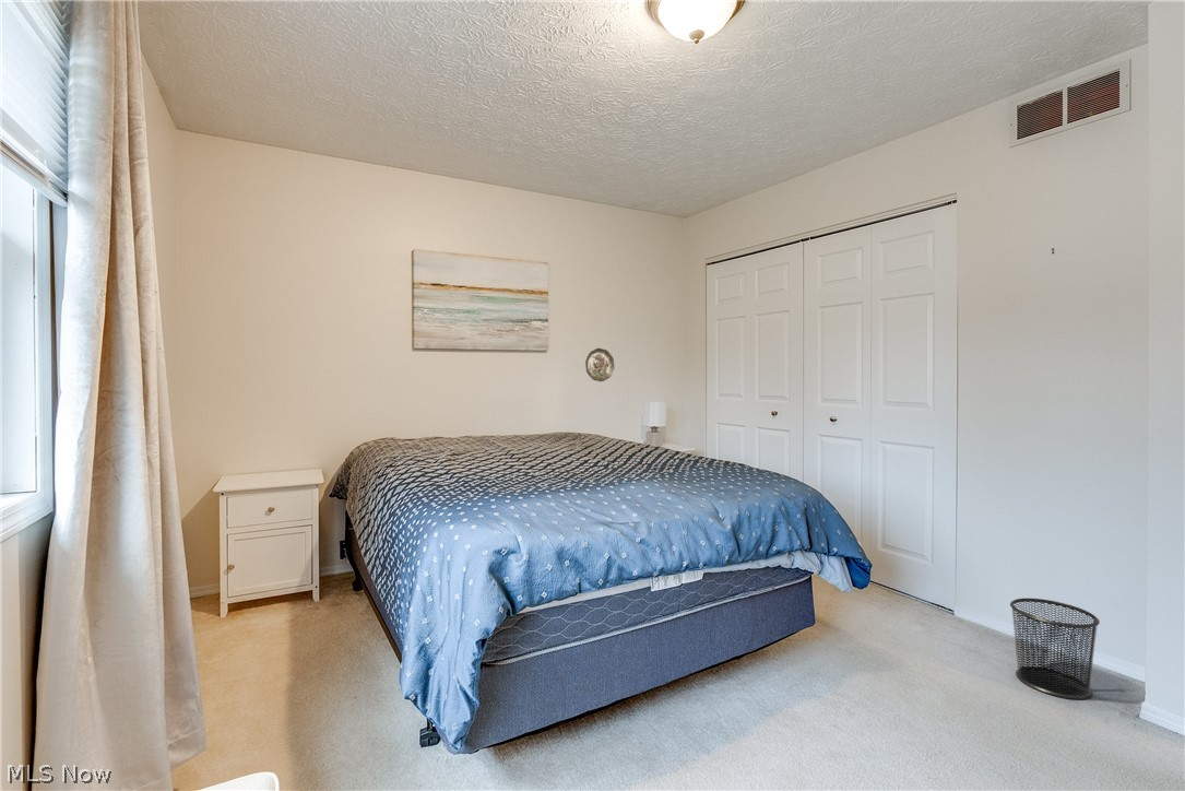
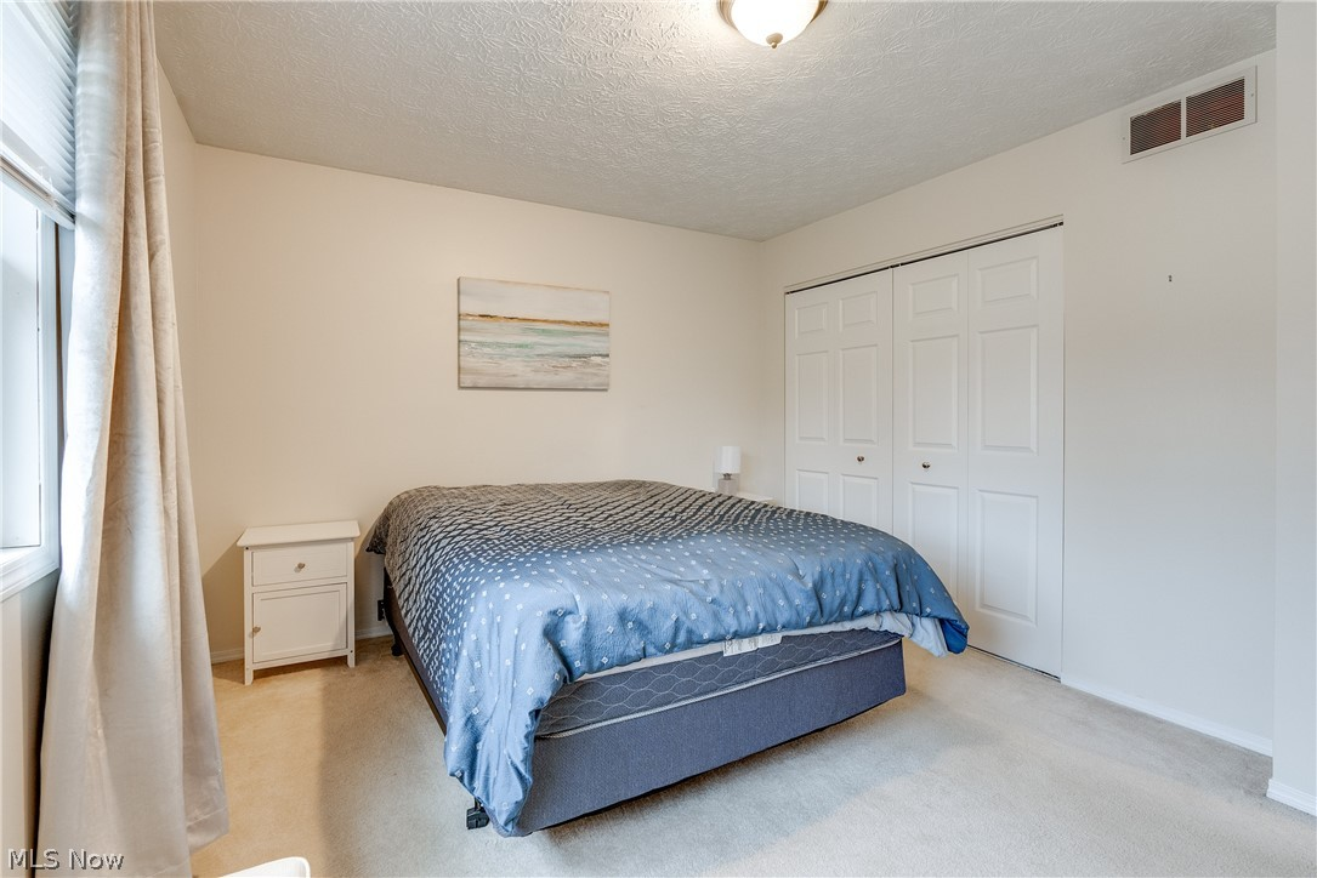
- decorative plate (599, 365)
- waste bin (1053, 647)
